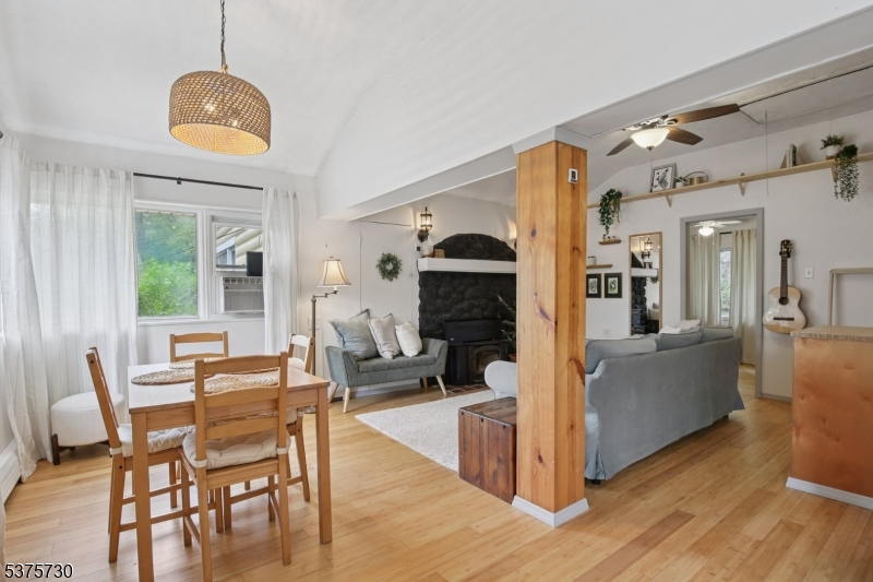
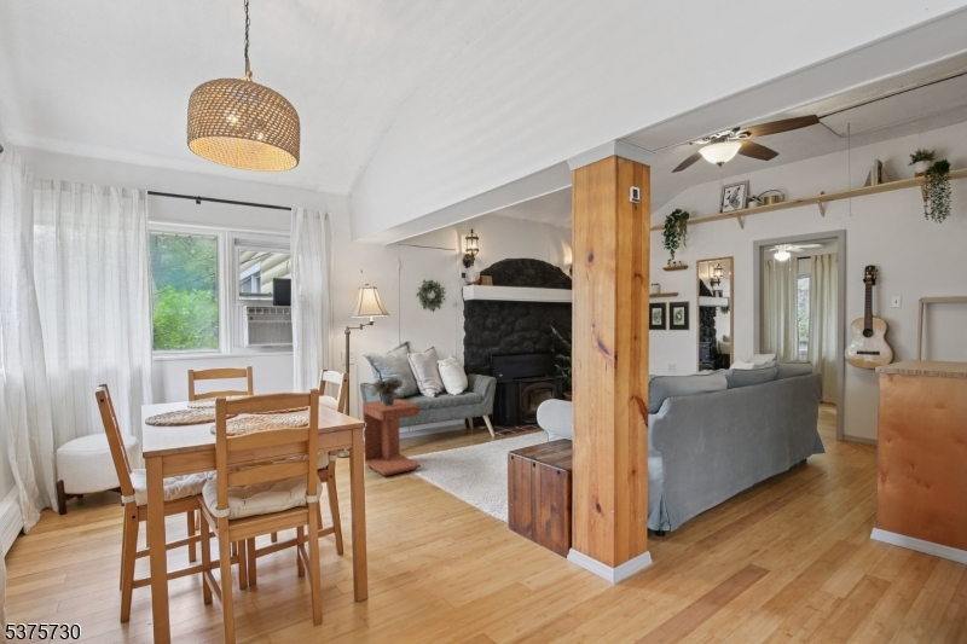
+ potted plant (387, 391)
+ side table (390, 436)
